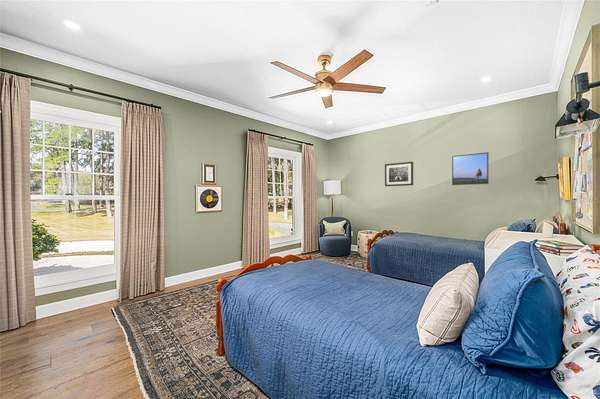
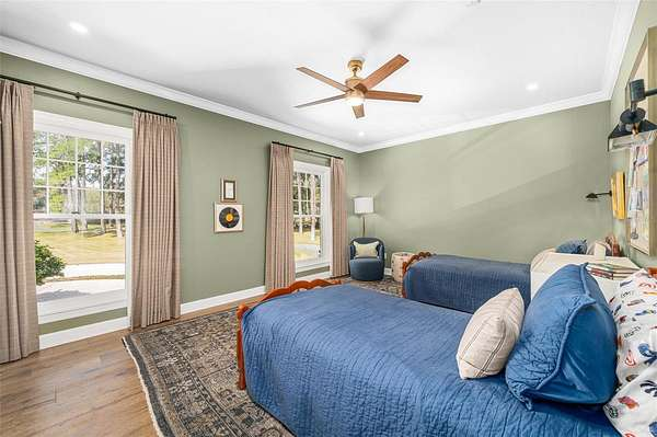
- wall art (398, 174)
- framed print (469, 169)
